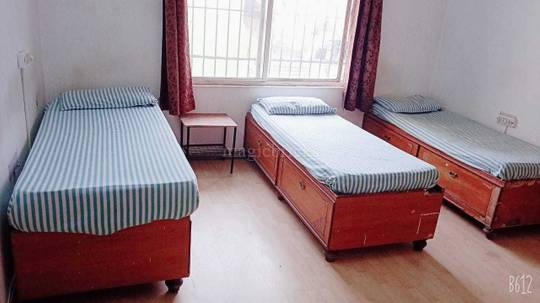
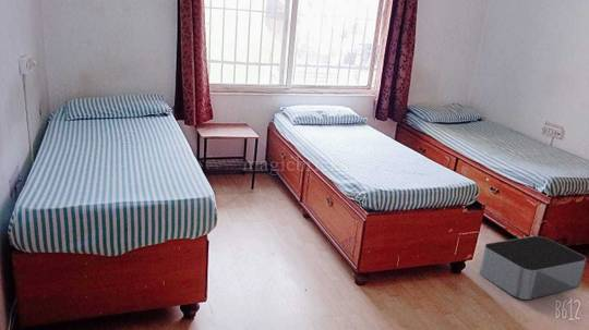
+ storage bin (531, 265)
